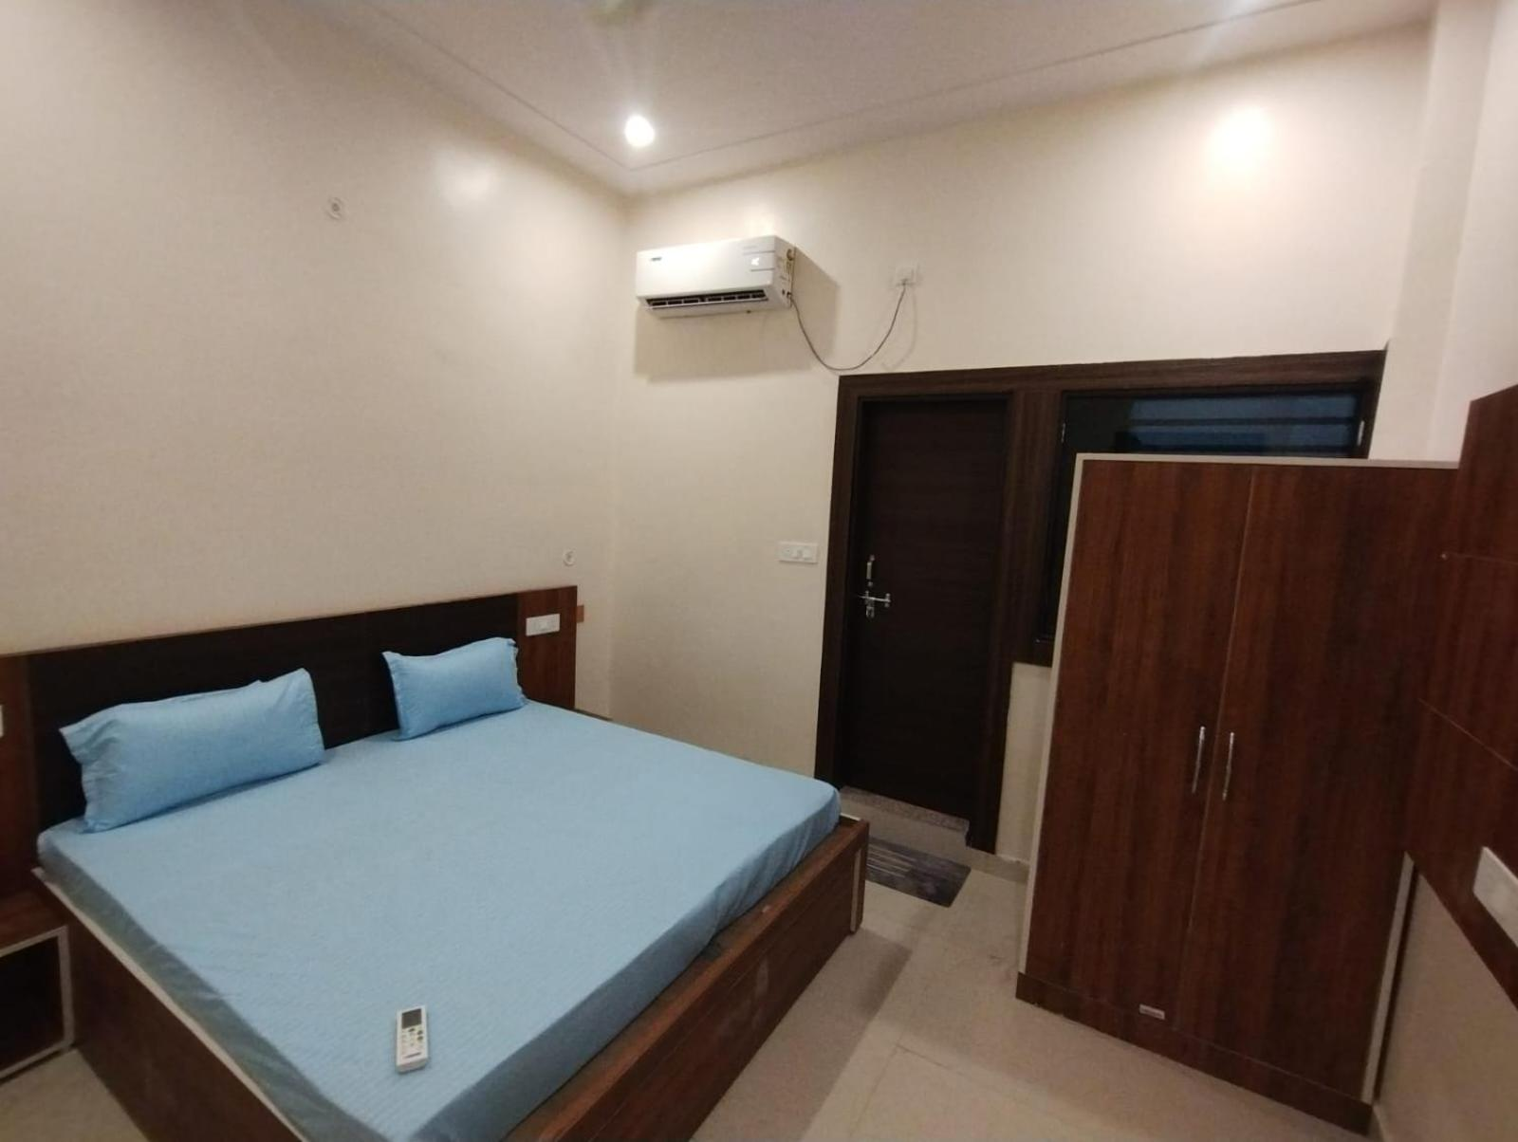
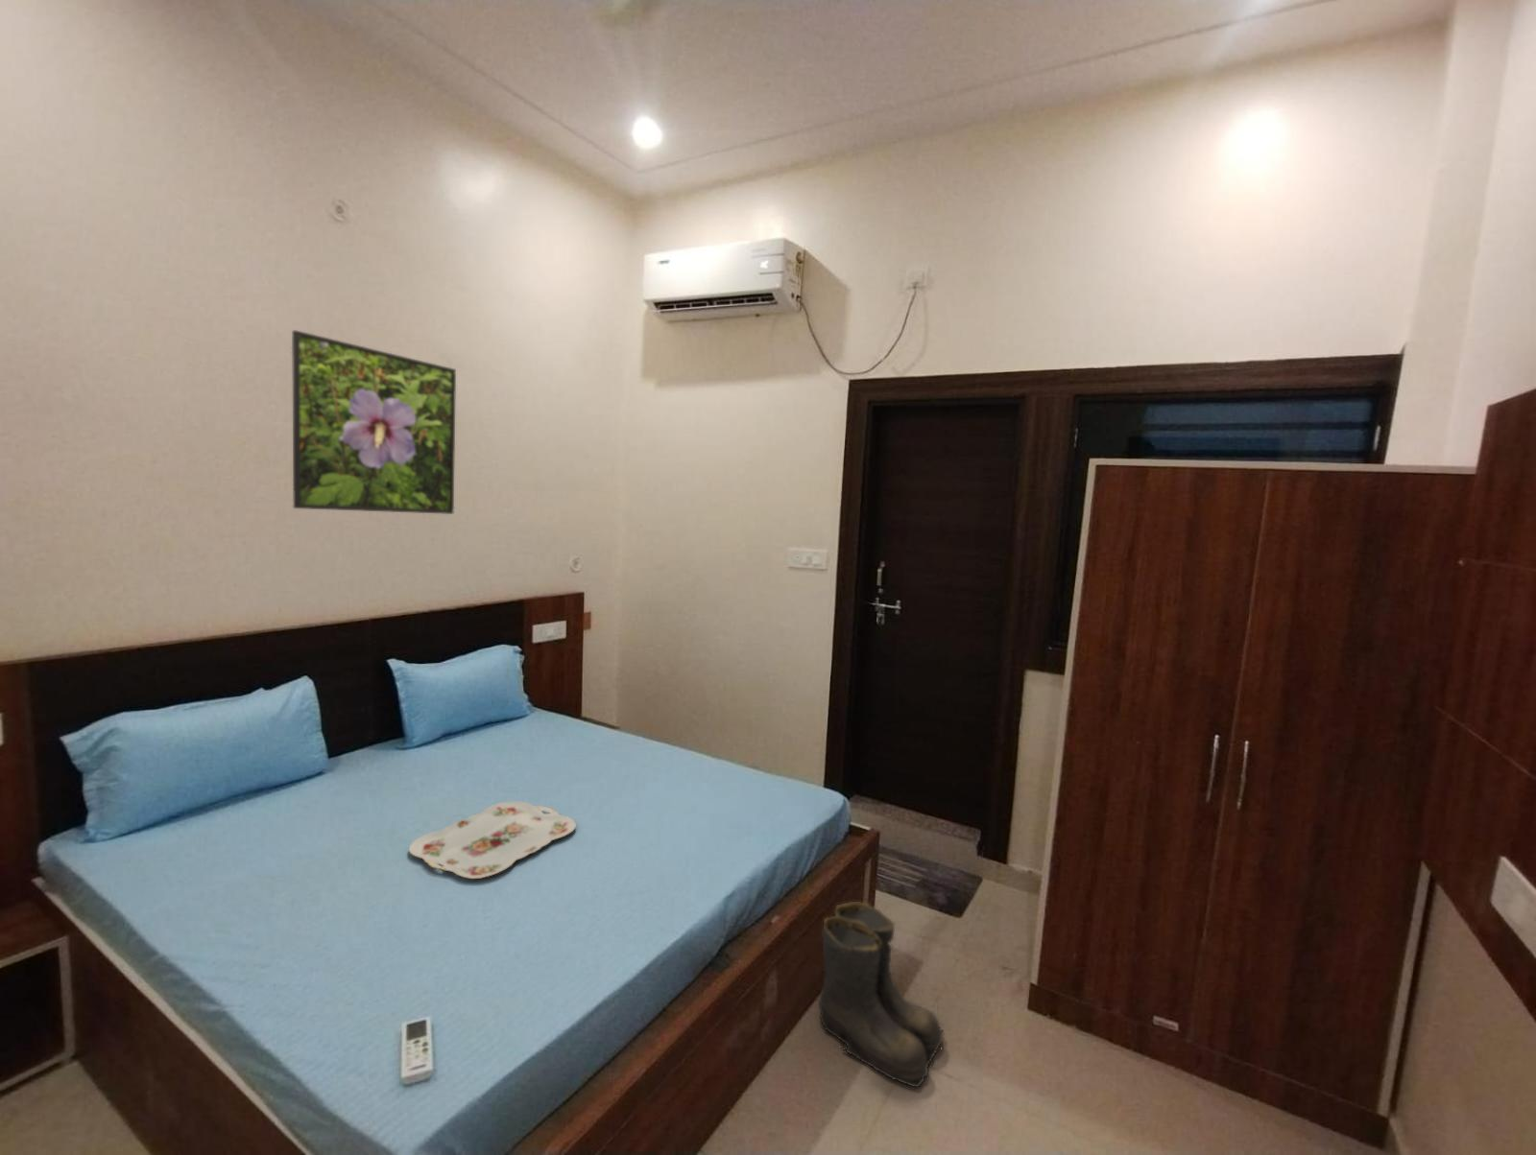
+ boots (880, 984)
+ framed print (381, 432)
+ serving tray (497, 836)
